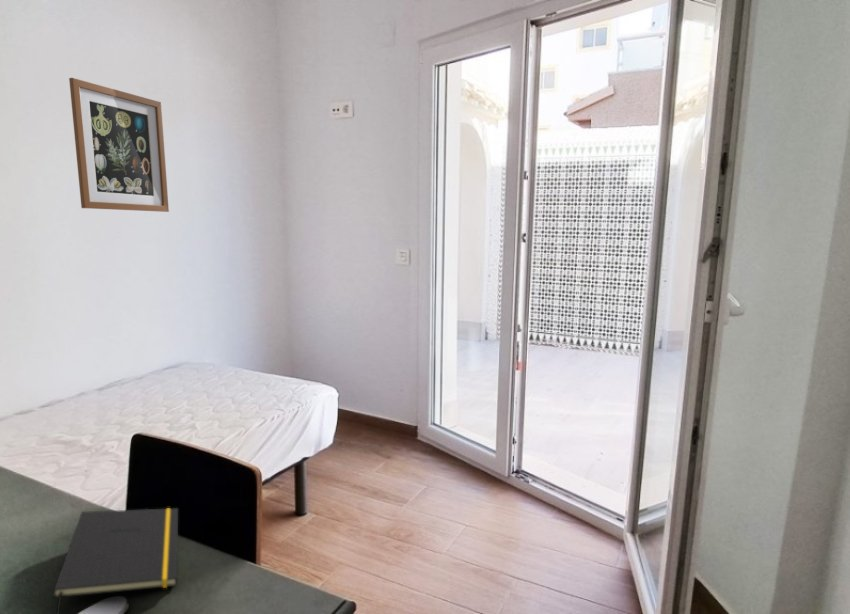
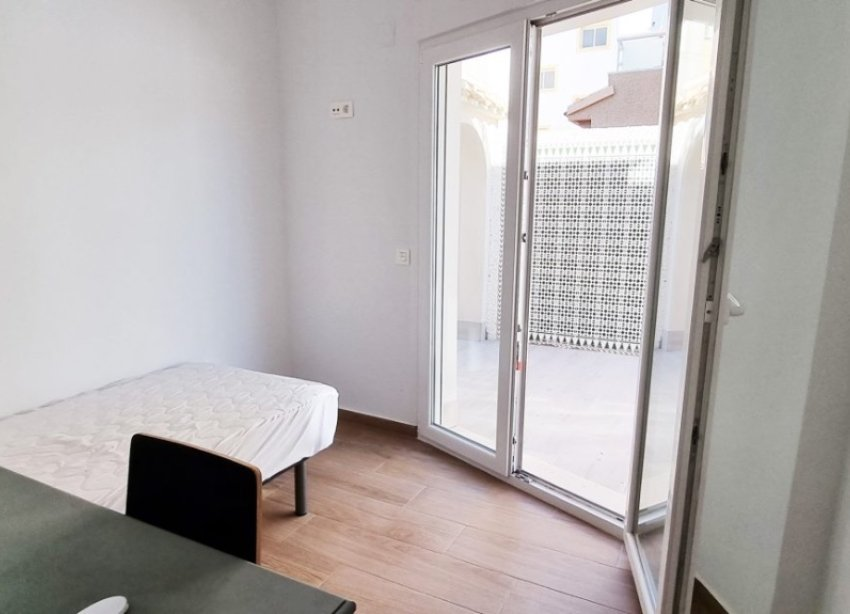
- wall art (124, 151)
- notepad (125, 546)
